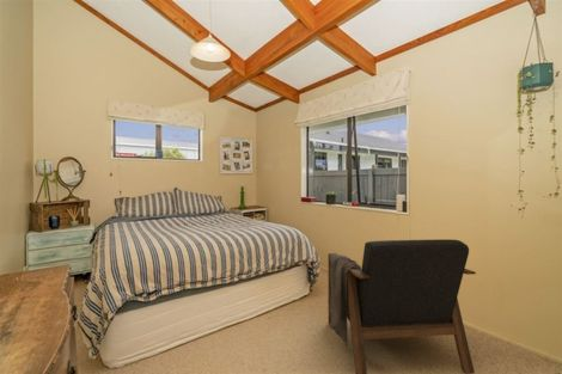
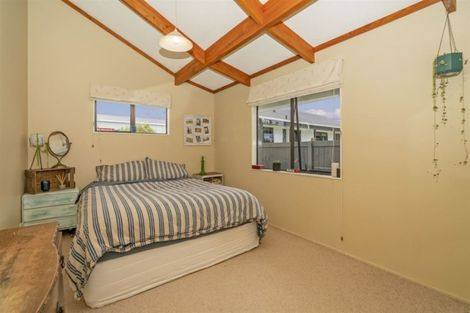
- armchair (381, 287)
